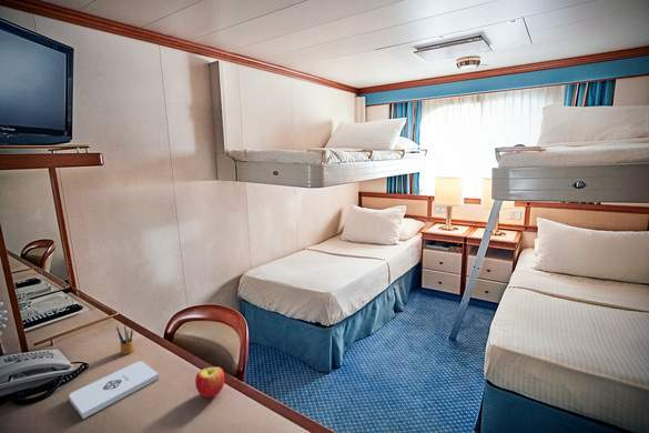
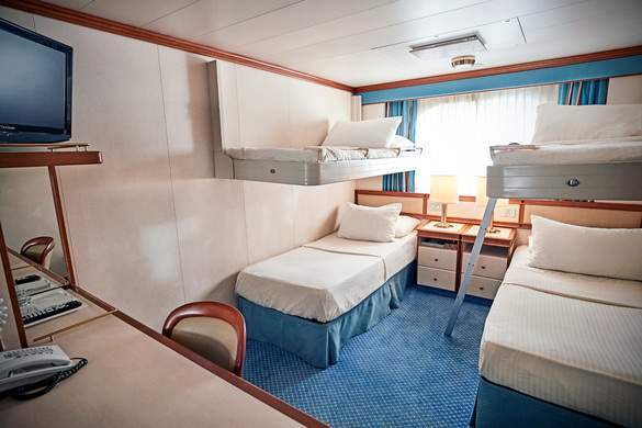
- apple (210, 379)
- notepad (114, 385)
- pencil box (125, 339)
